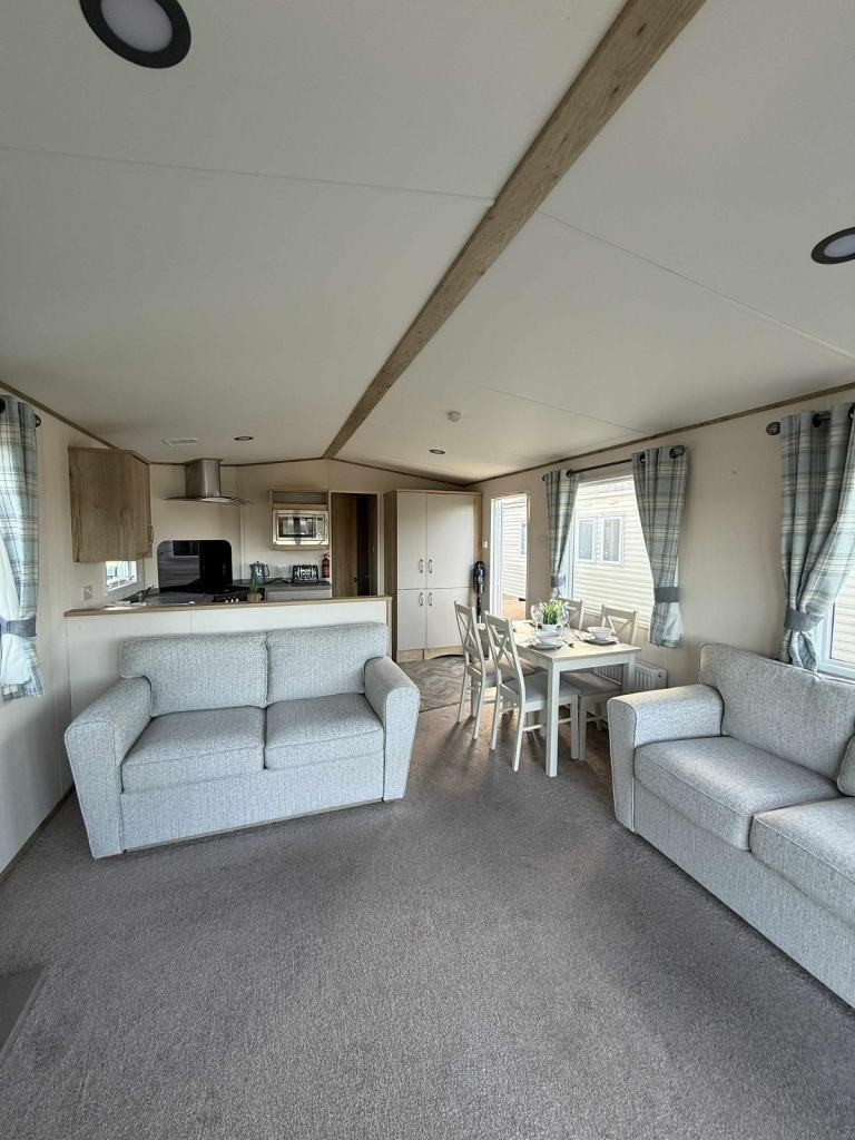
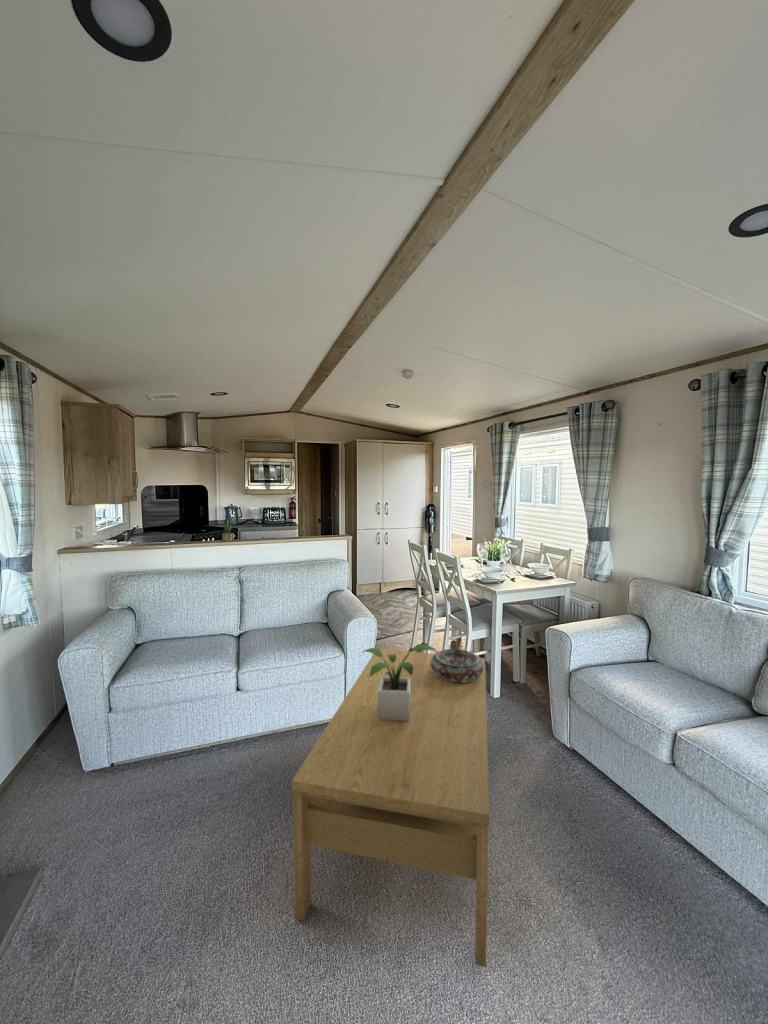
+ potted plant (398, 681)
+ coffee table (413, 755)
+ decorative bowl (456, 665)
